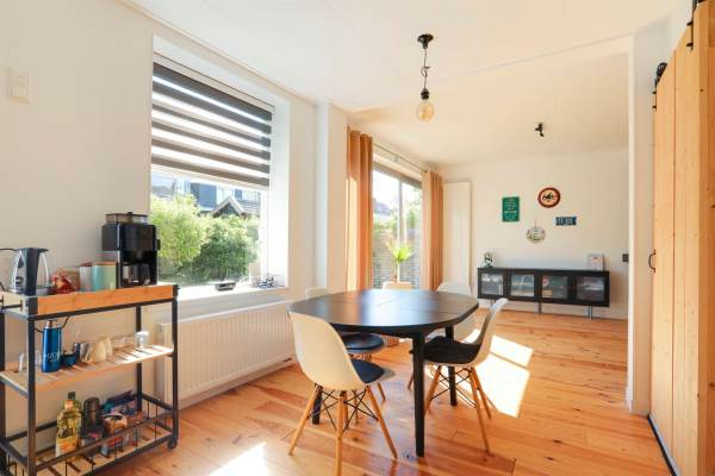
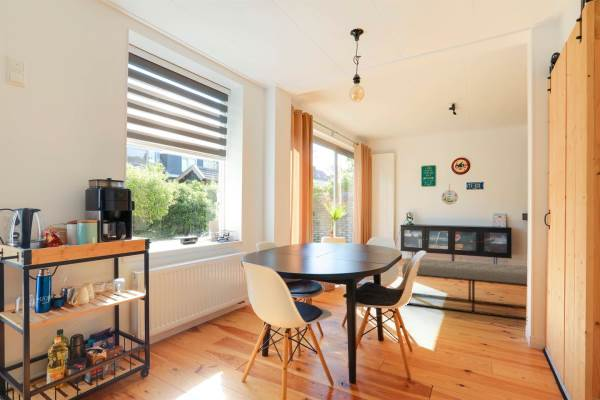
+ bench (470, 286)
